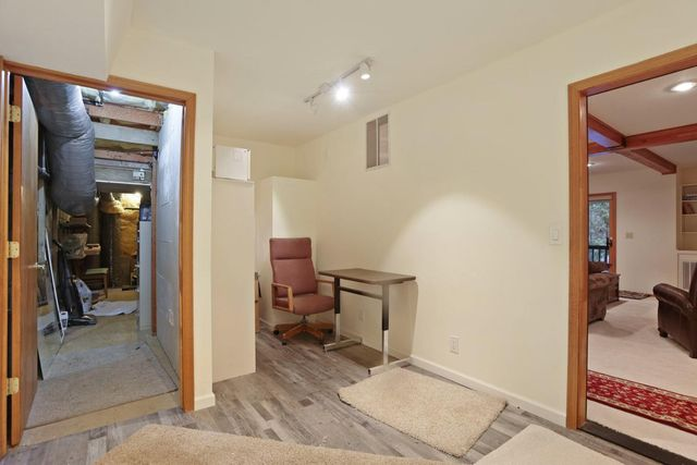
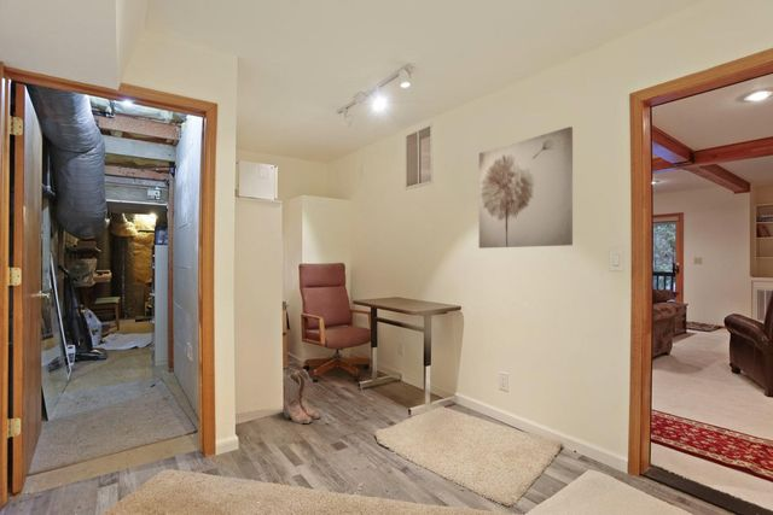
+ wall art (521, 194)
+ boots (301, 394)
